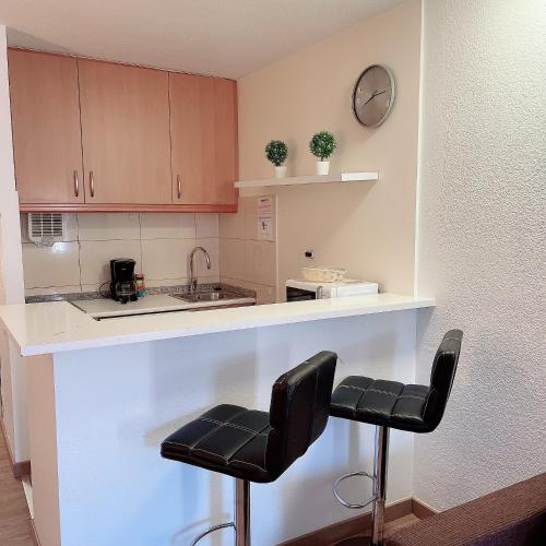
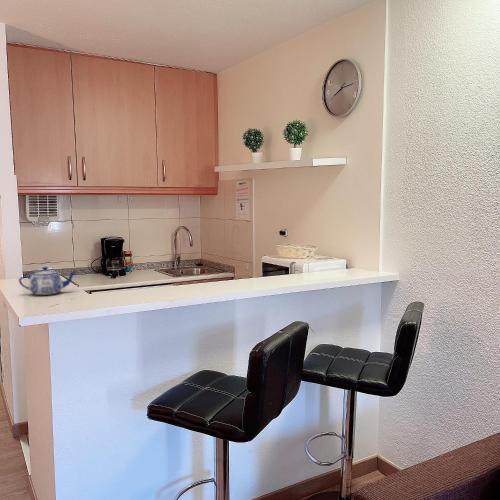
+ teapot (48, 279)
